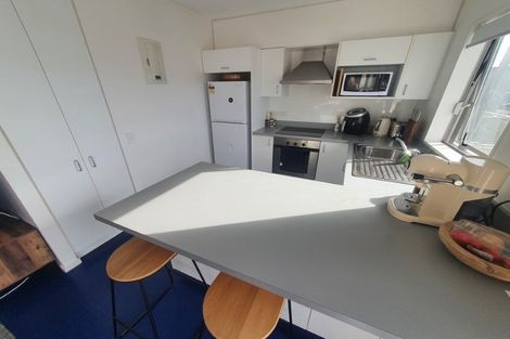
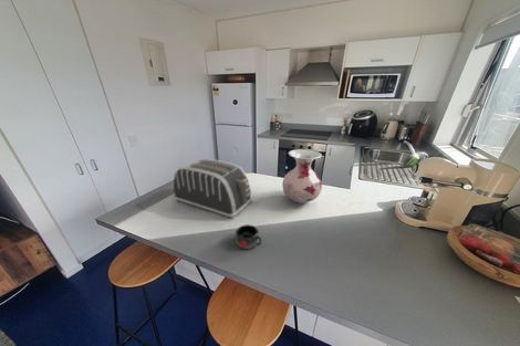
+ mug (249, 237)
+ toaster (212, 184)
+ vase (302, 177)
